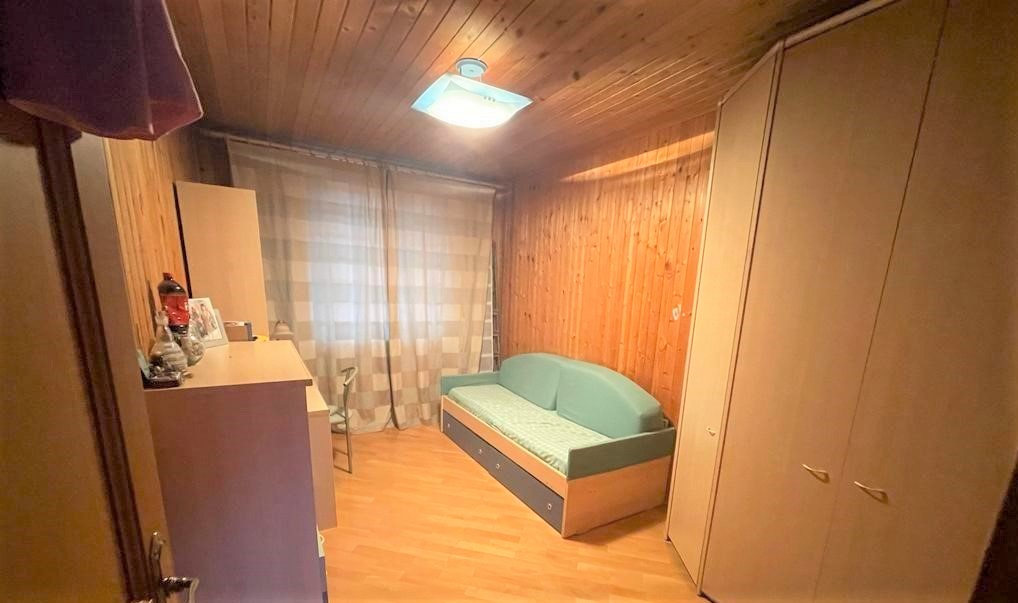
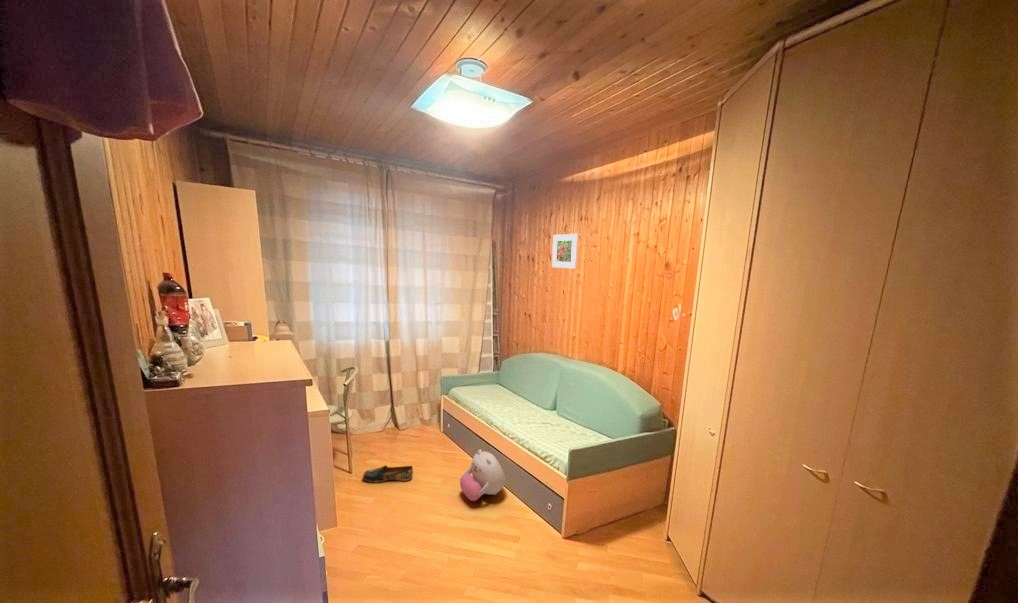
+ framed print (564, 251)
+ shoe (388, 472)
+ plush toy (483, 474)
